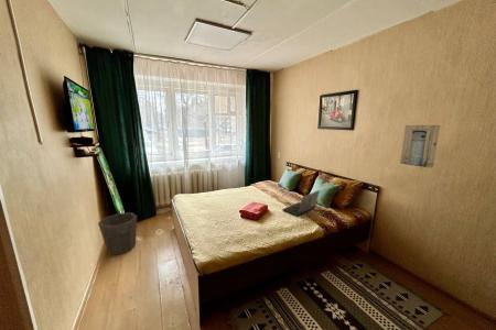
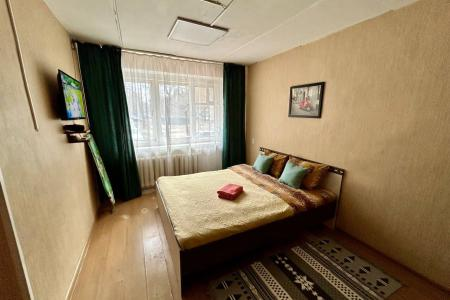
- waste bin (120, 233)
- laptop (301, 201)
- wall art (418, 145)
